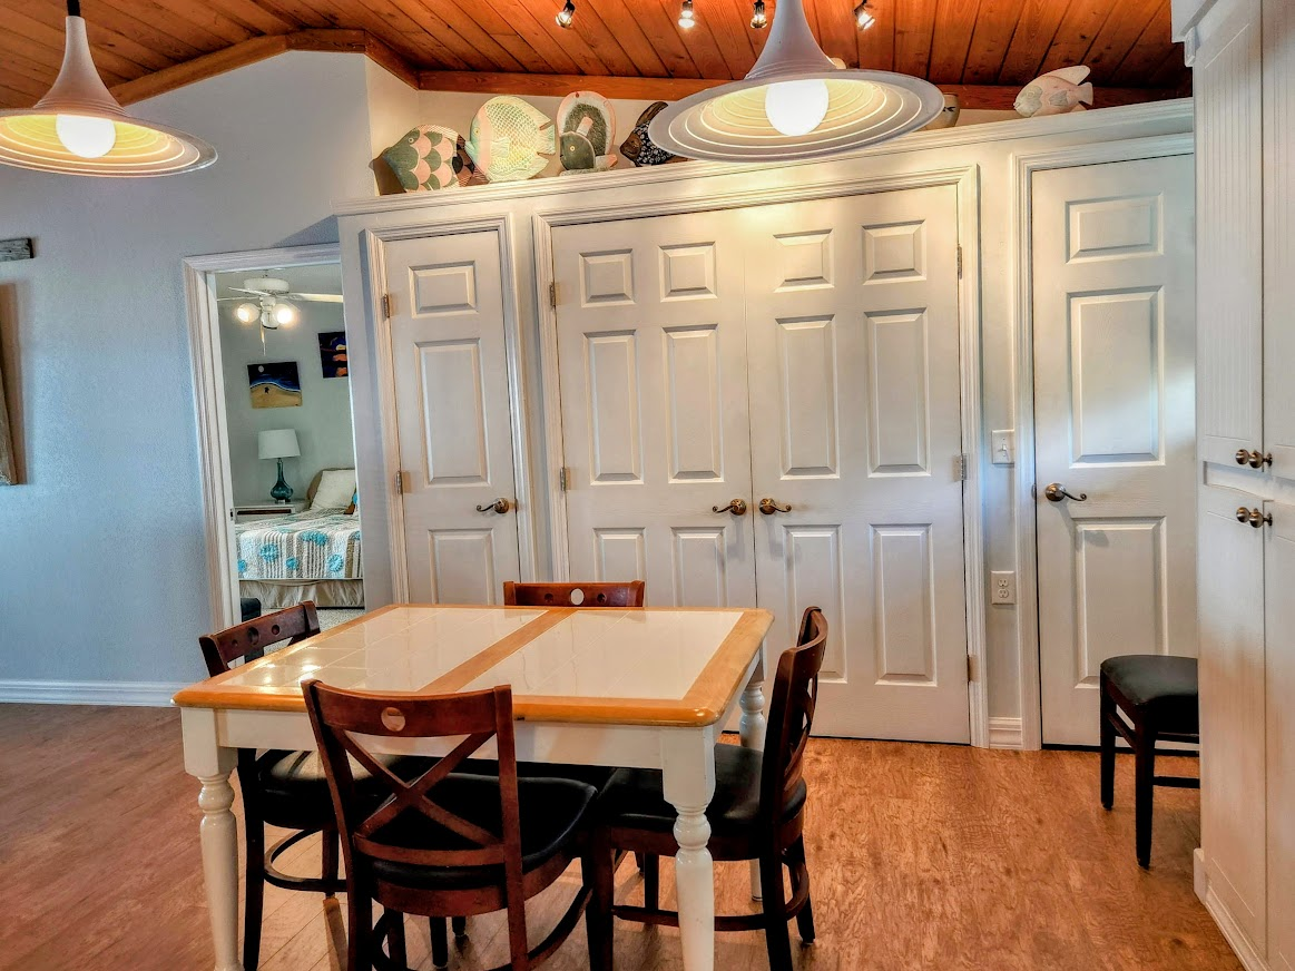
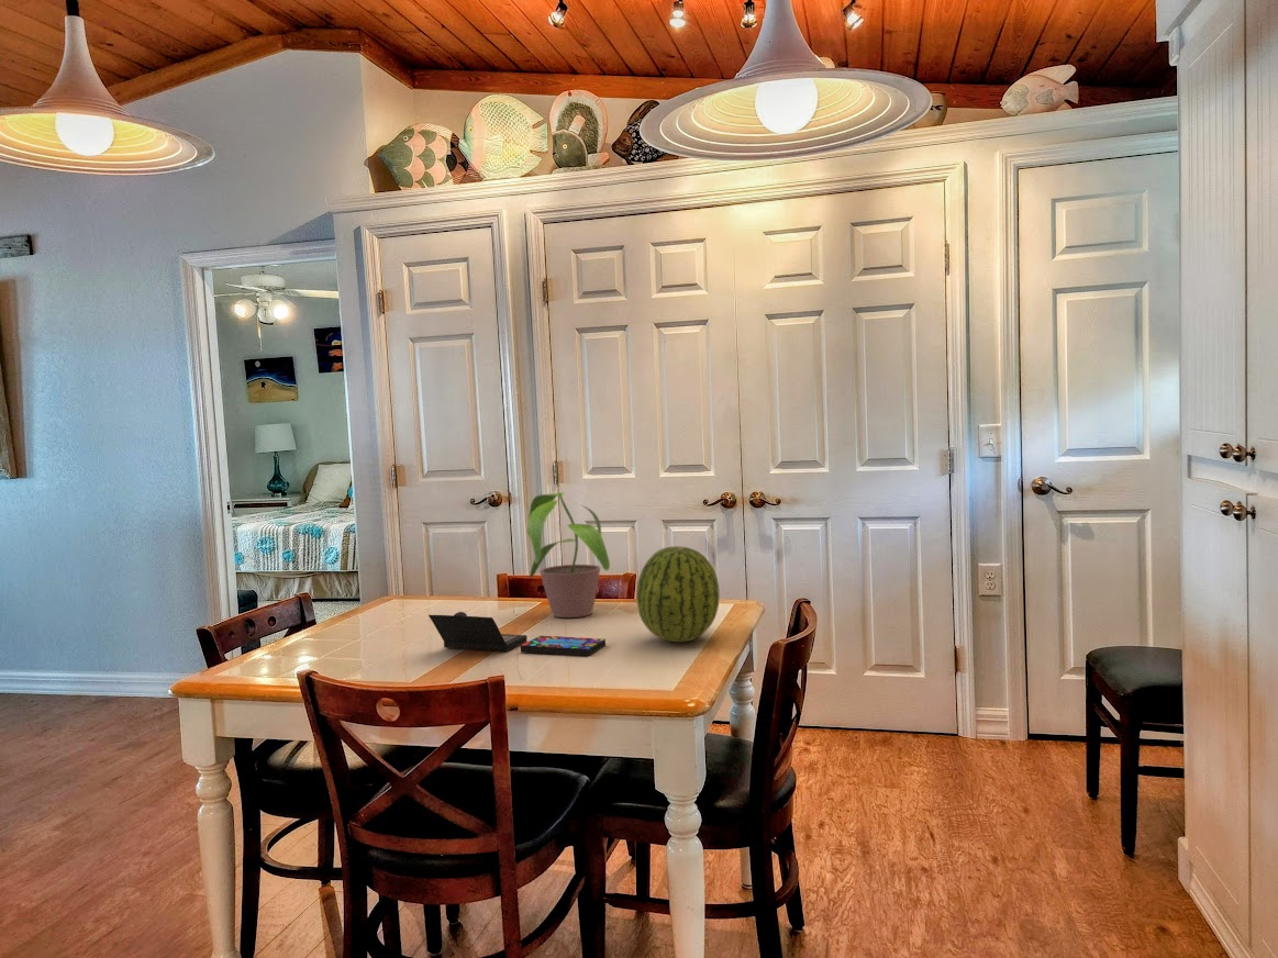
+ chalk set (516, 635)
+ potted plant (574, 556)
+ fruit (677, 593)
